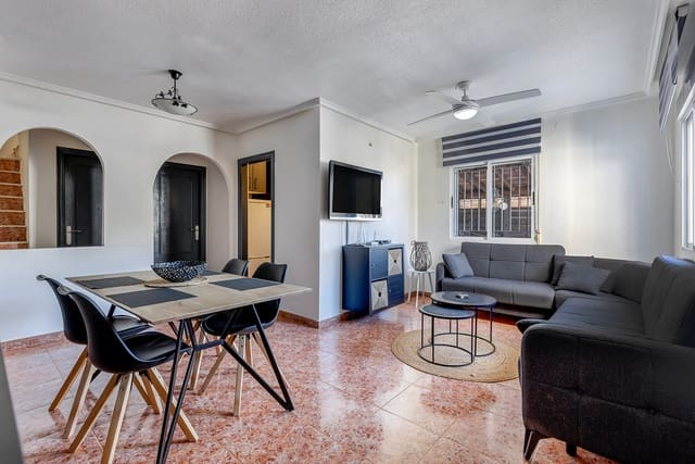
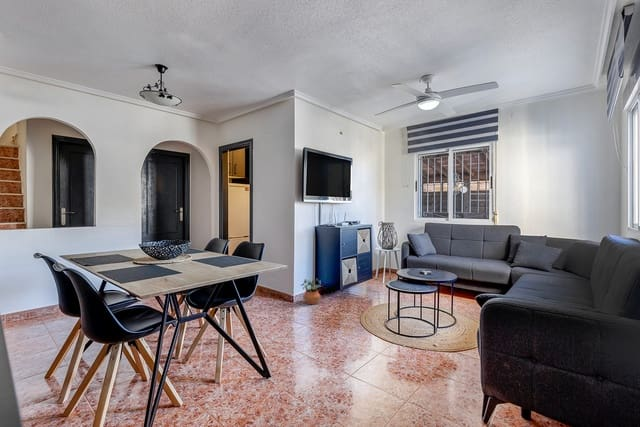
+ potted plant (309, 290)
